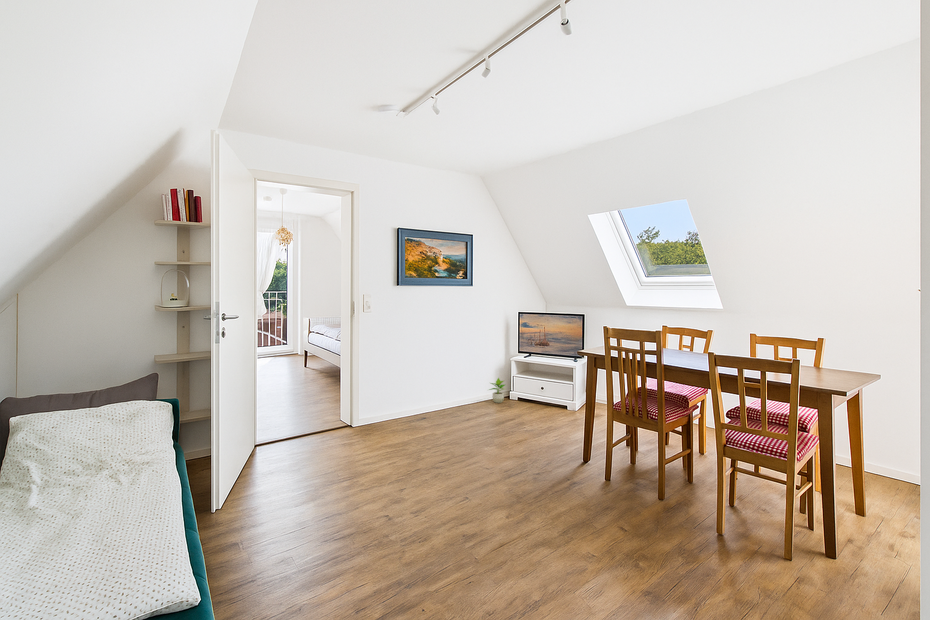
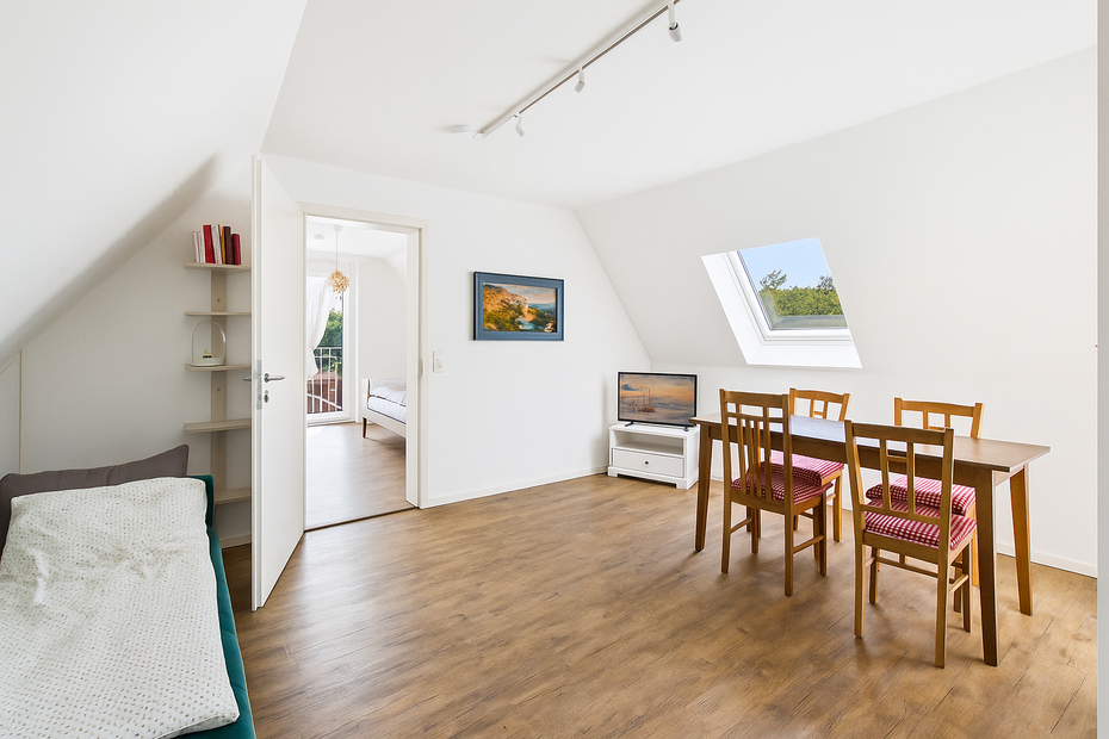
- potted plant (497, 390)
